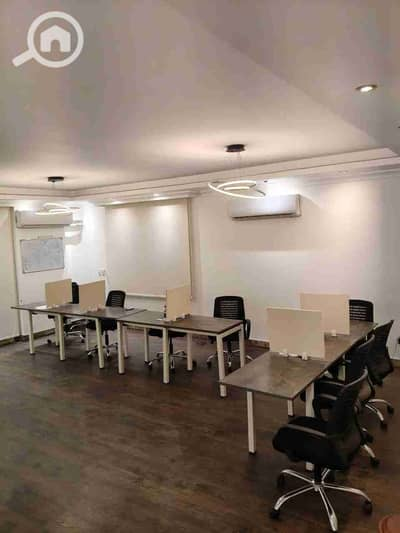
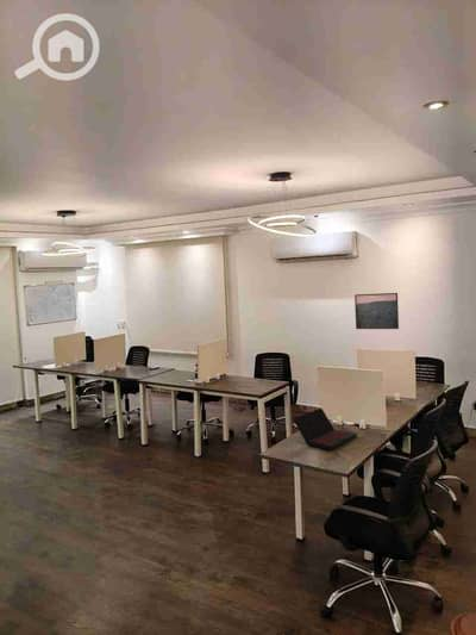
+ laptop (325, 427)
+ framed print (376, 311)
